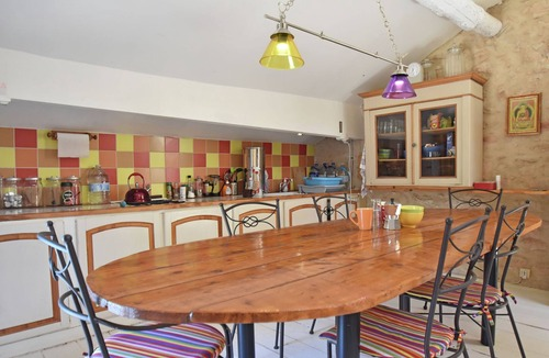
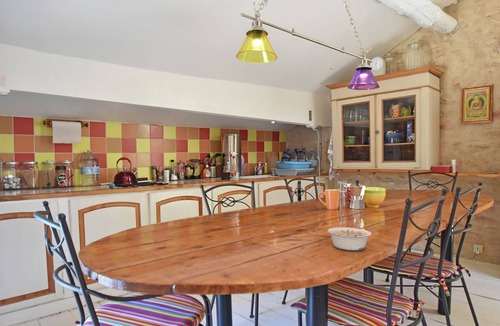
+ legume (350, 237)
